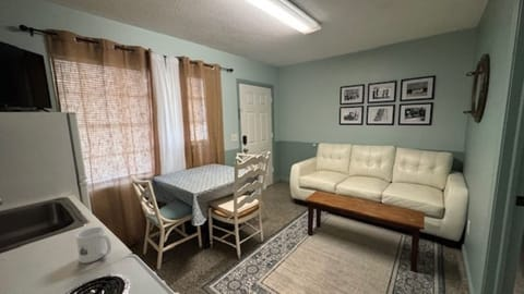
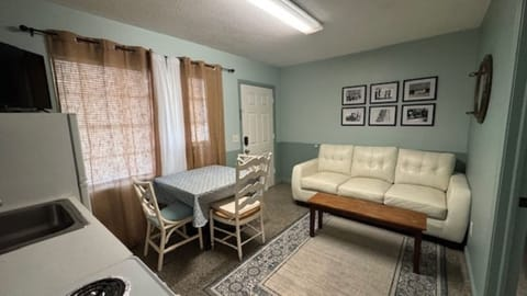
- mug (95, 244)
